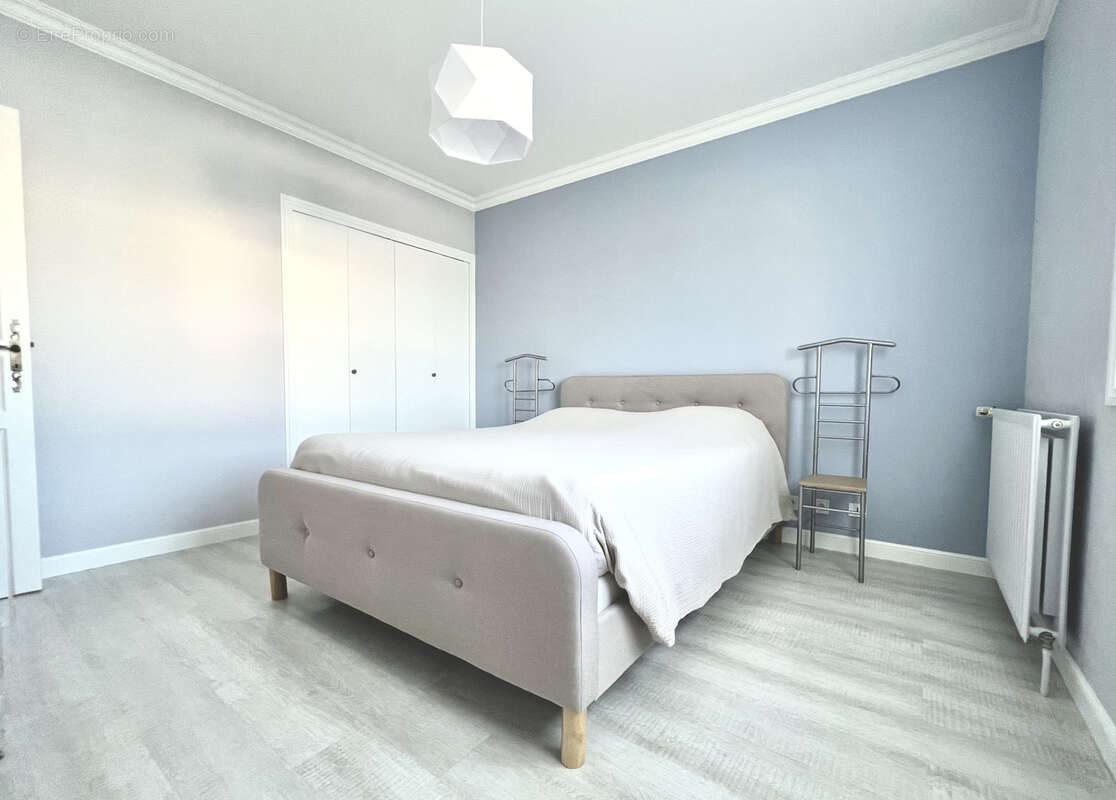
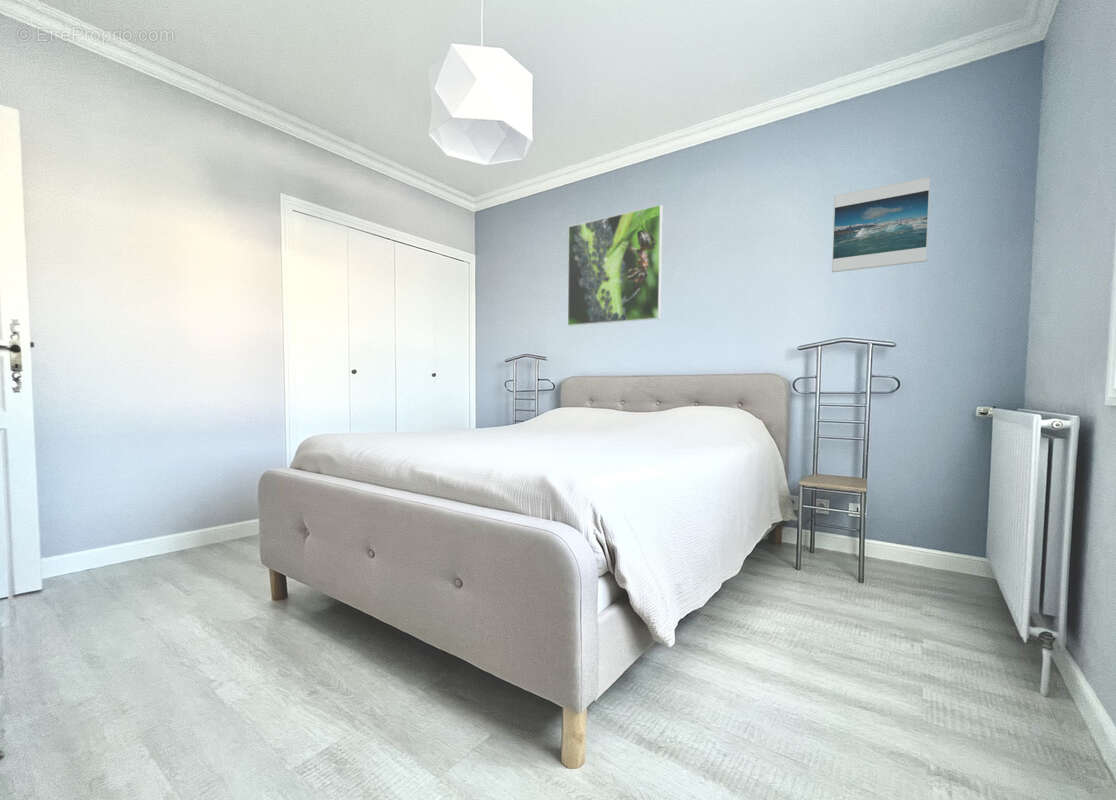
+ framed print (611, 269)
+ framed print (878, 227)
